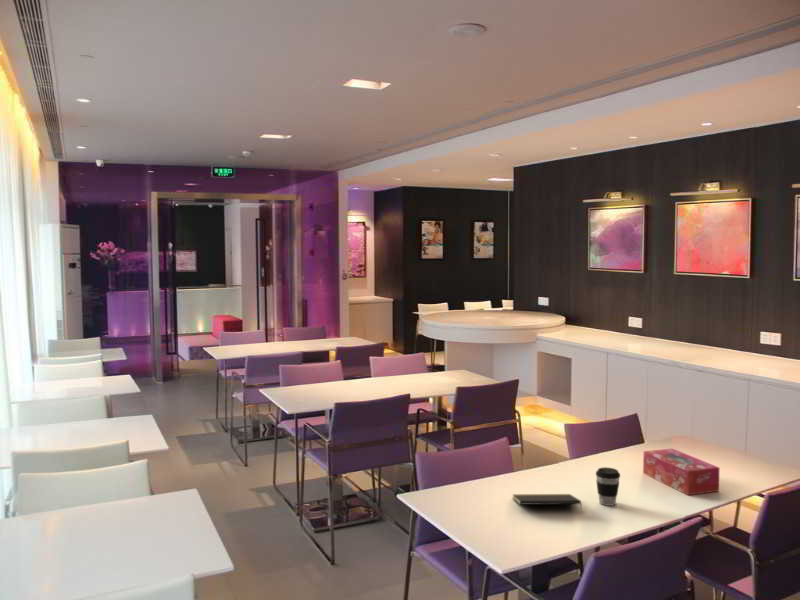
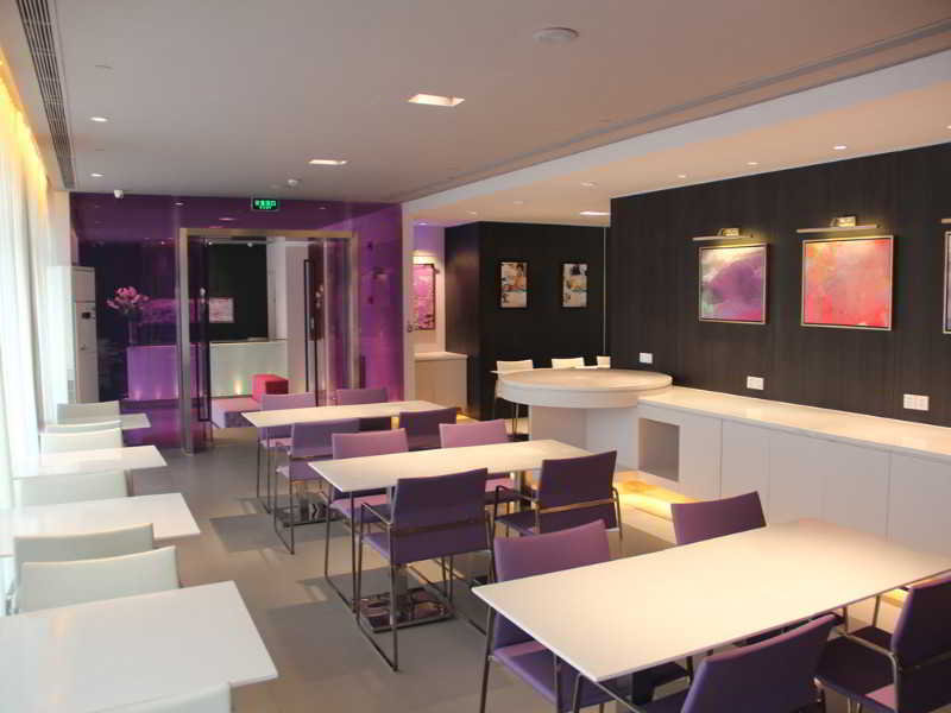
- notepad (545, 499)
- coffee cup (607, 486)
- tissue box (679, 470)
